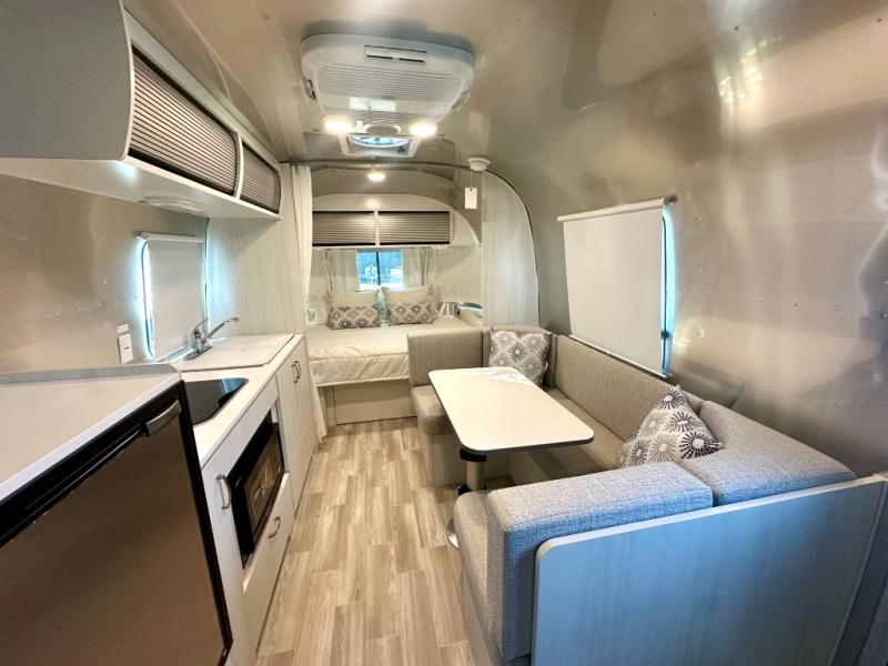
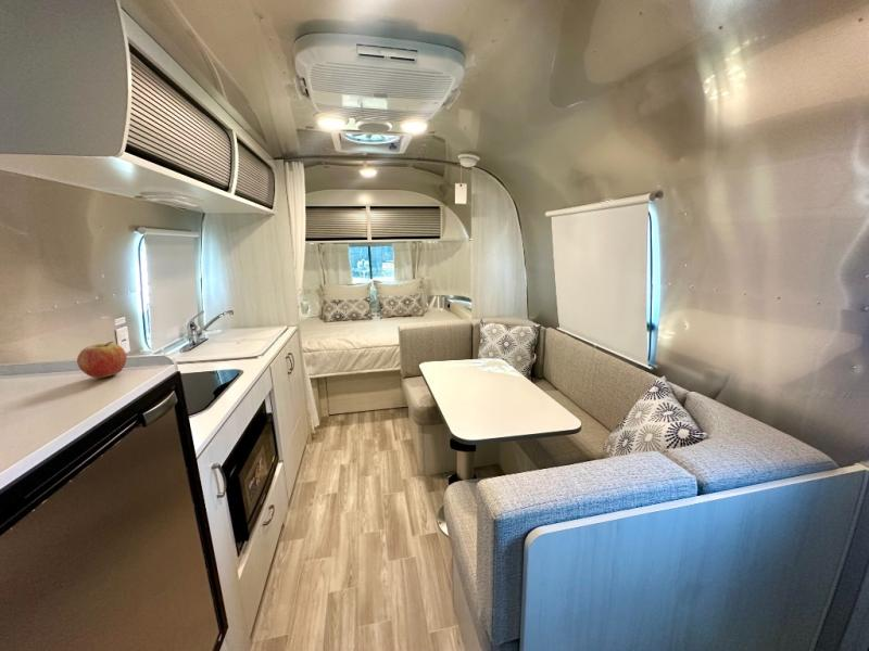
+ fruit (102, 359)
